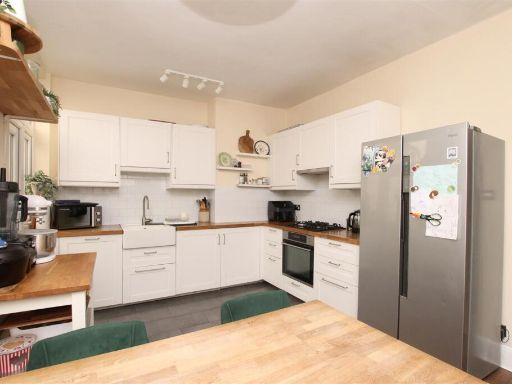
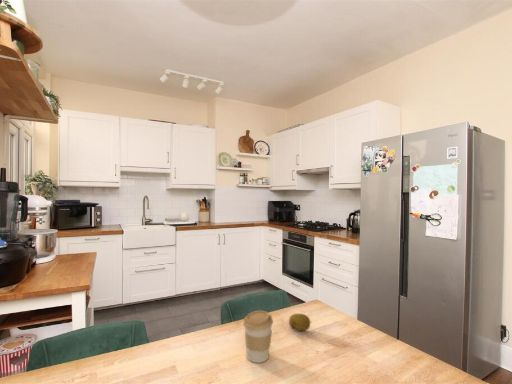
+ fruit (299, 322)
+ coffee cup (257, 335)
